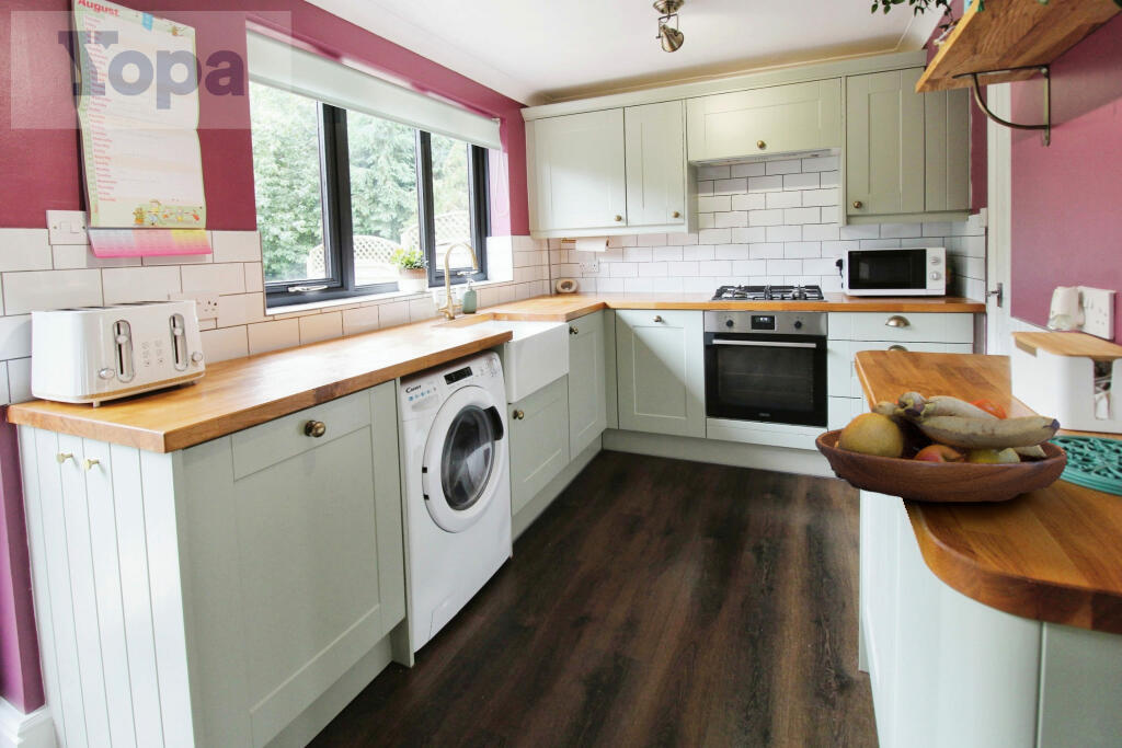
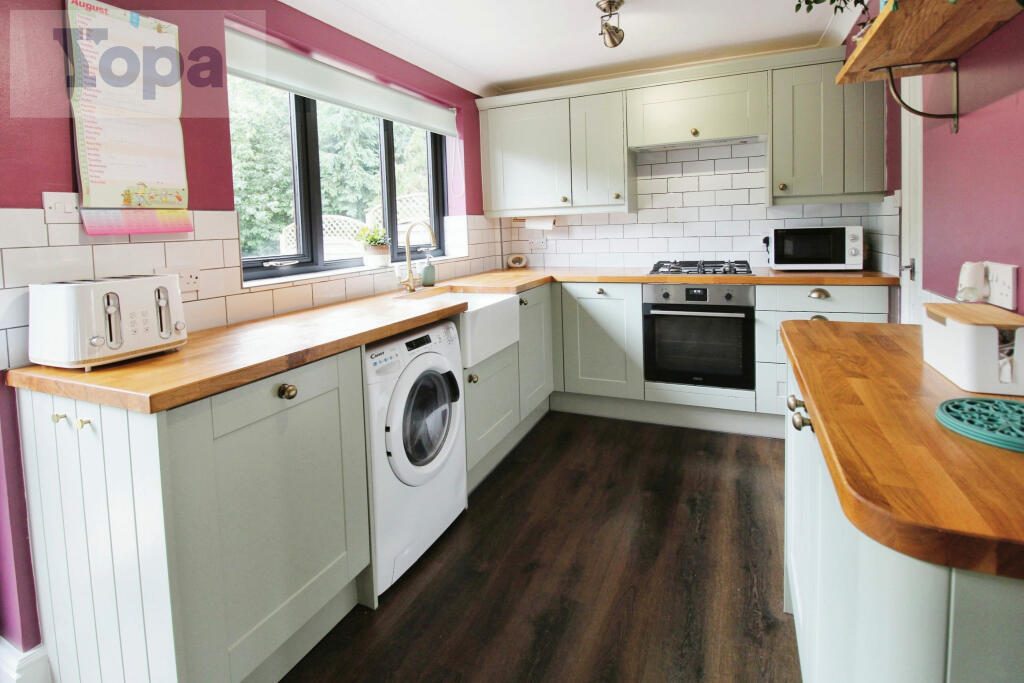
- fruit bowl (935, 434)
